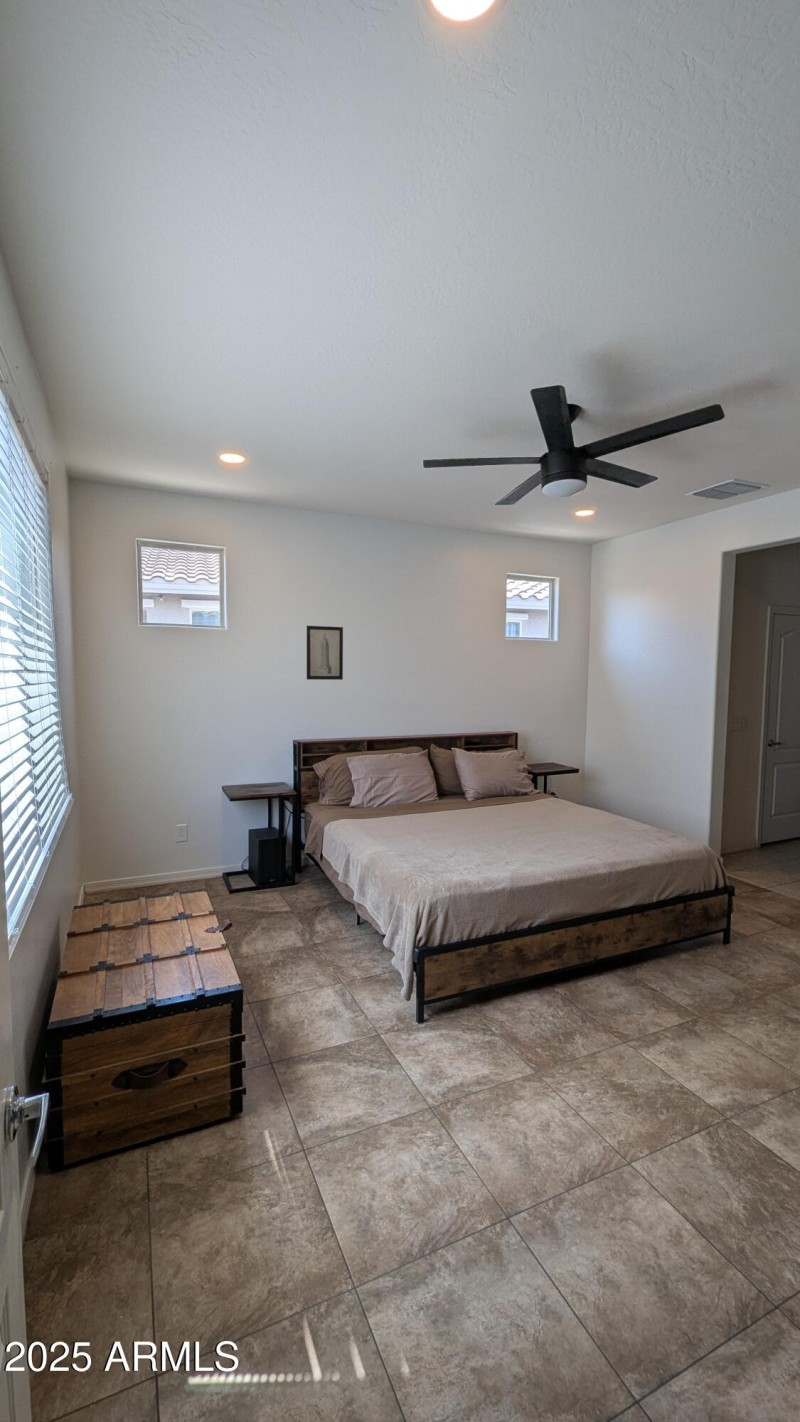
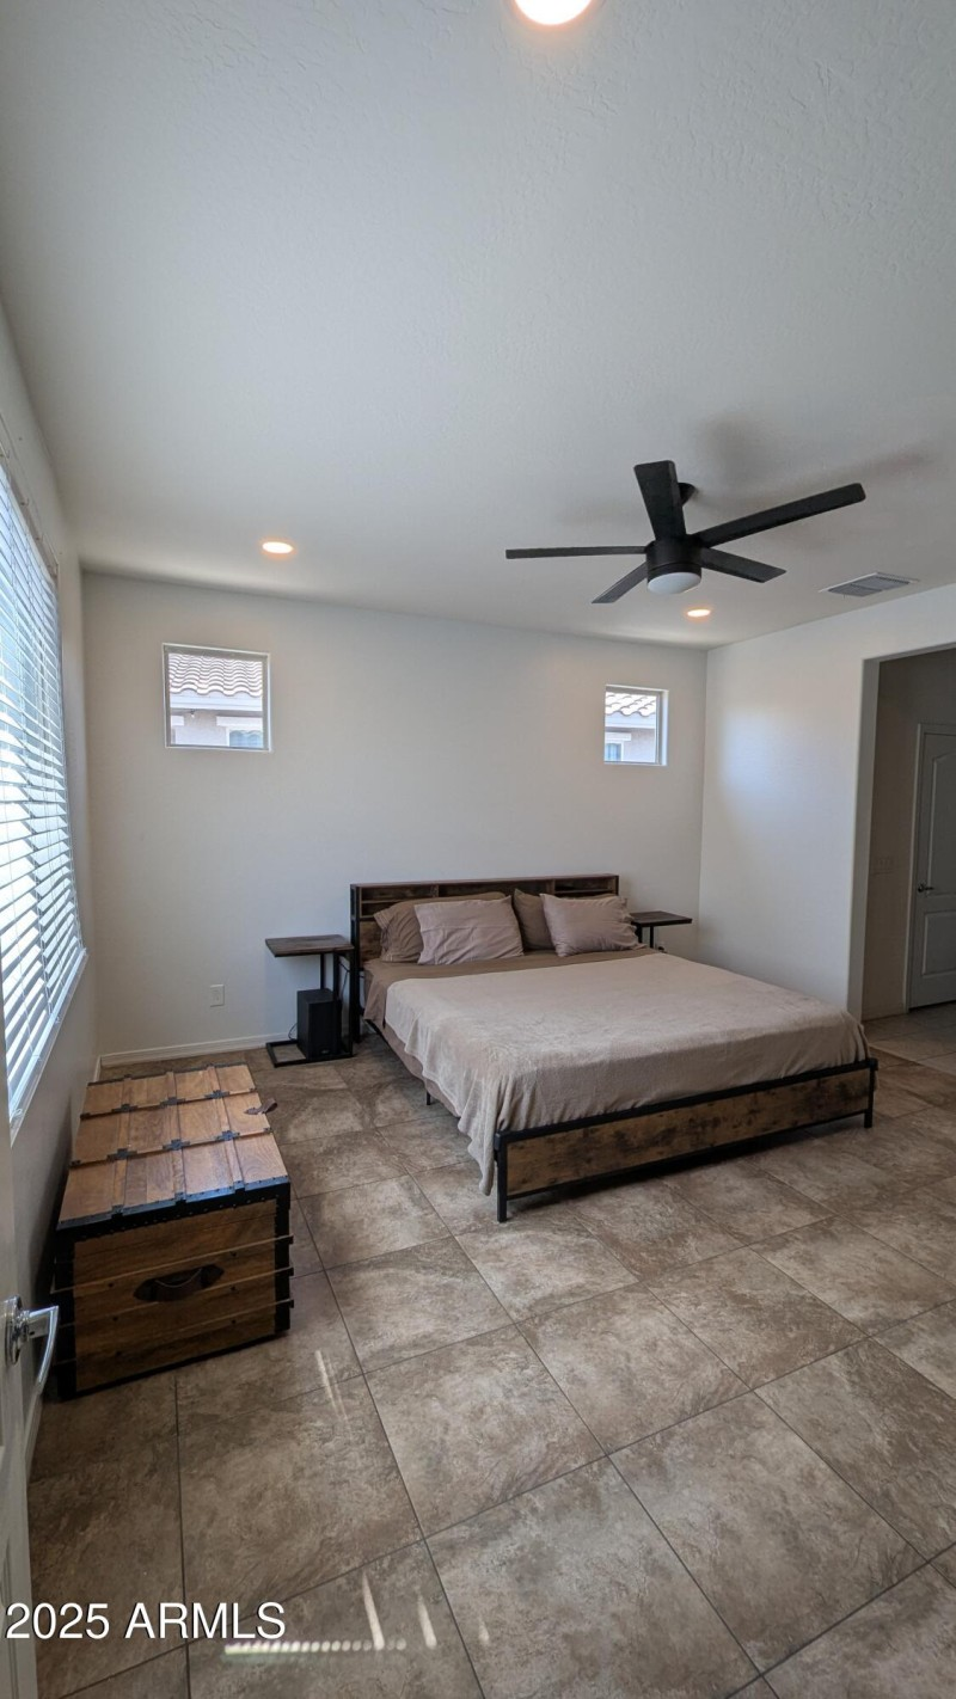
- wall art (324, 653)
